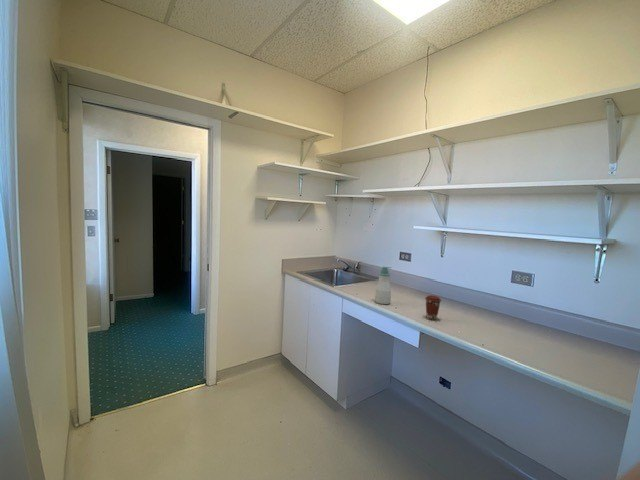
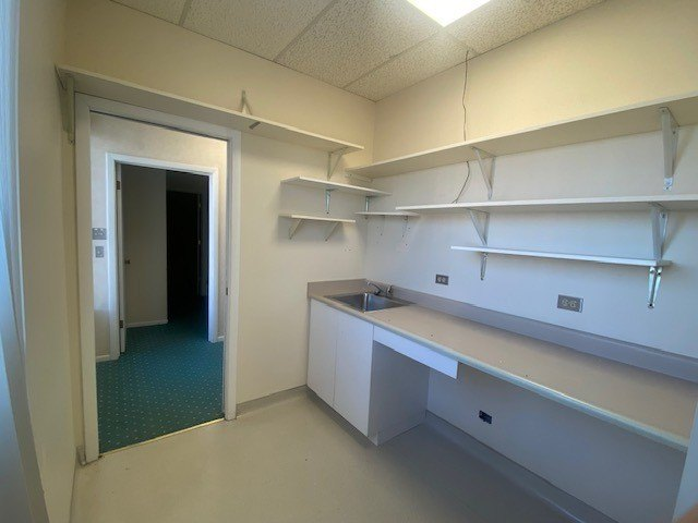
- coffee cup (432, 307)
- soap bottle (383, 284)
